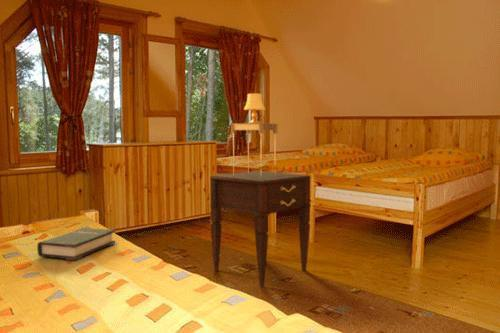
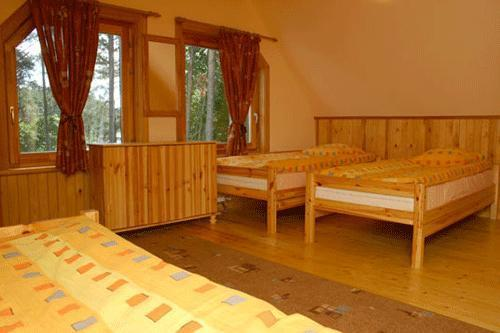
- table lamp (250, 132)
- nightstand (260, 223)
- hardback book (78, 242)
